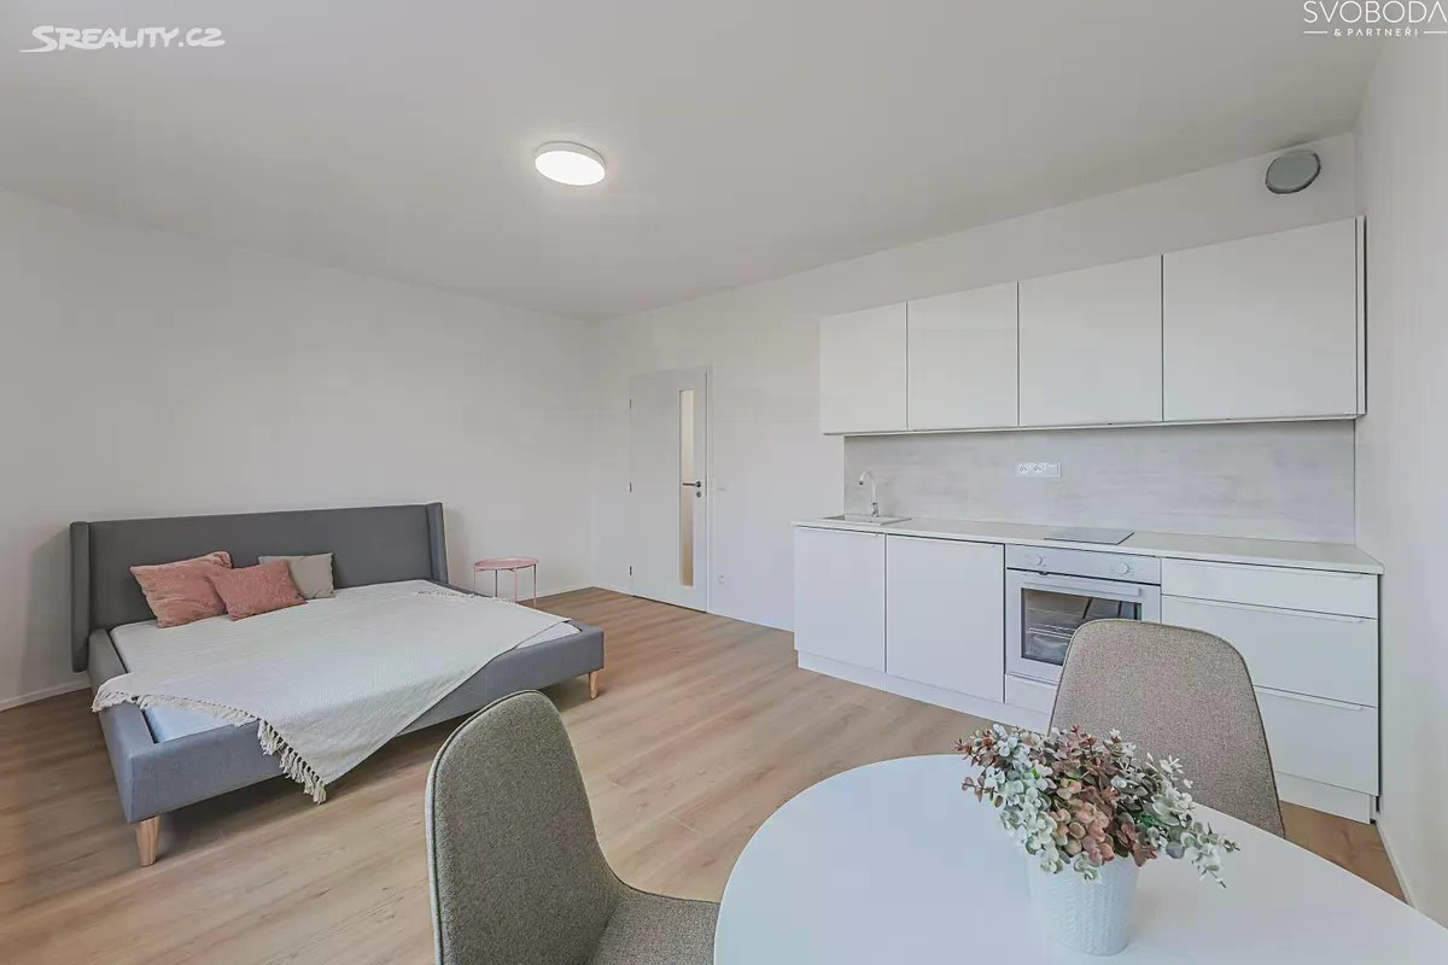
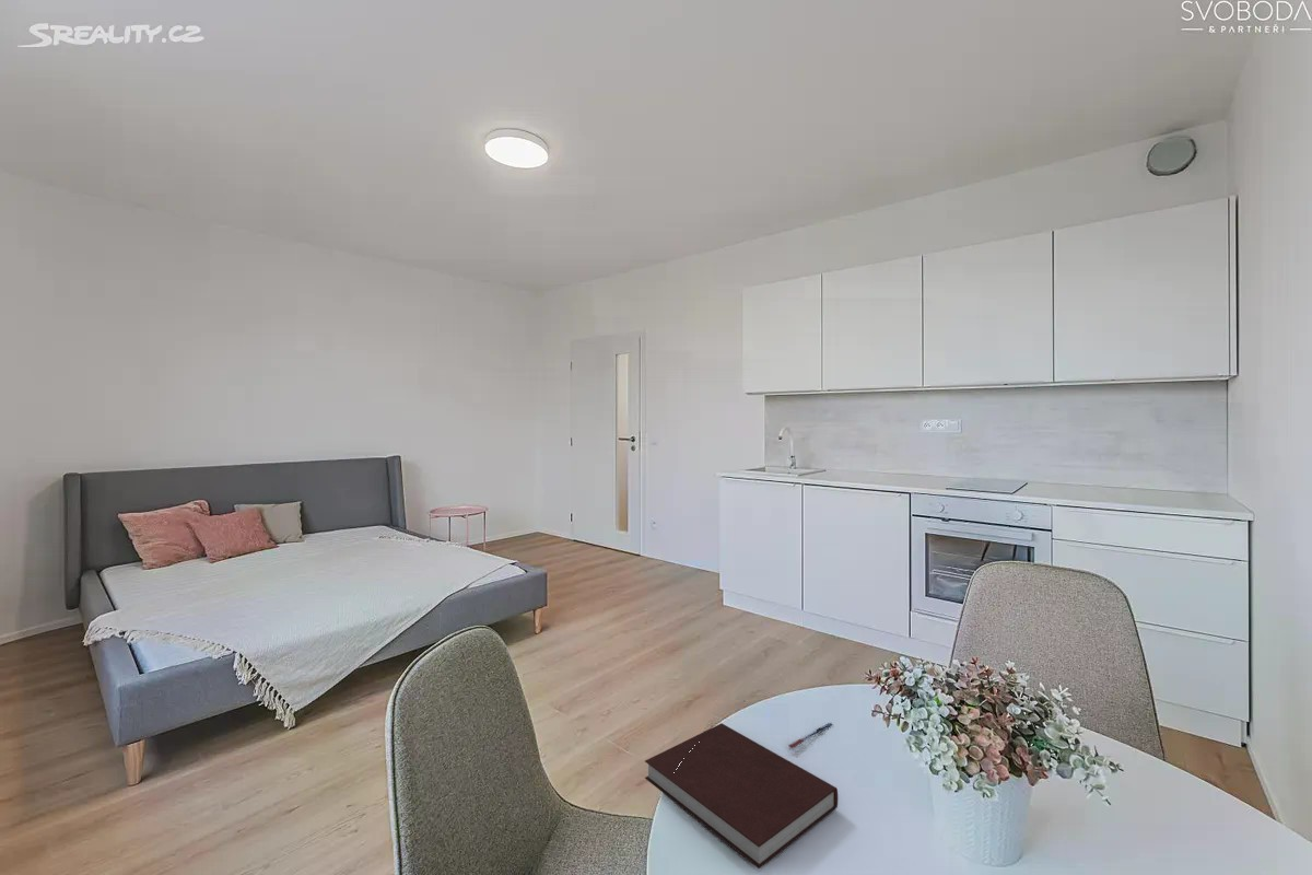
+ pen (811, 734)
+ notebook (737, 782)
